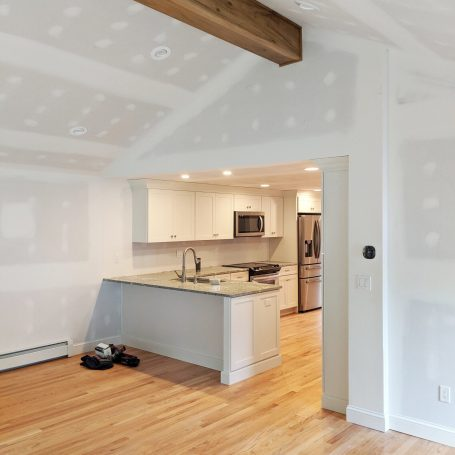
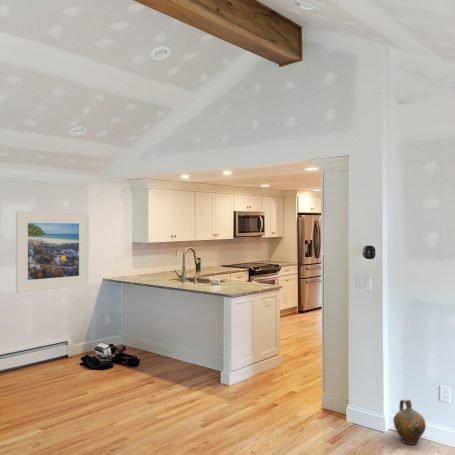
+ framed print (54, 250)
+ ceramic jug (409, 421)
